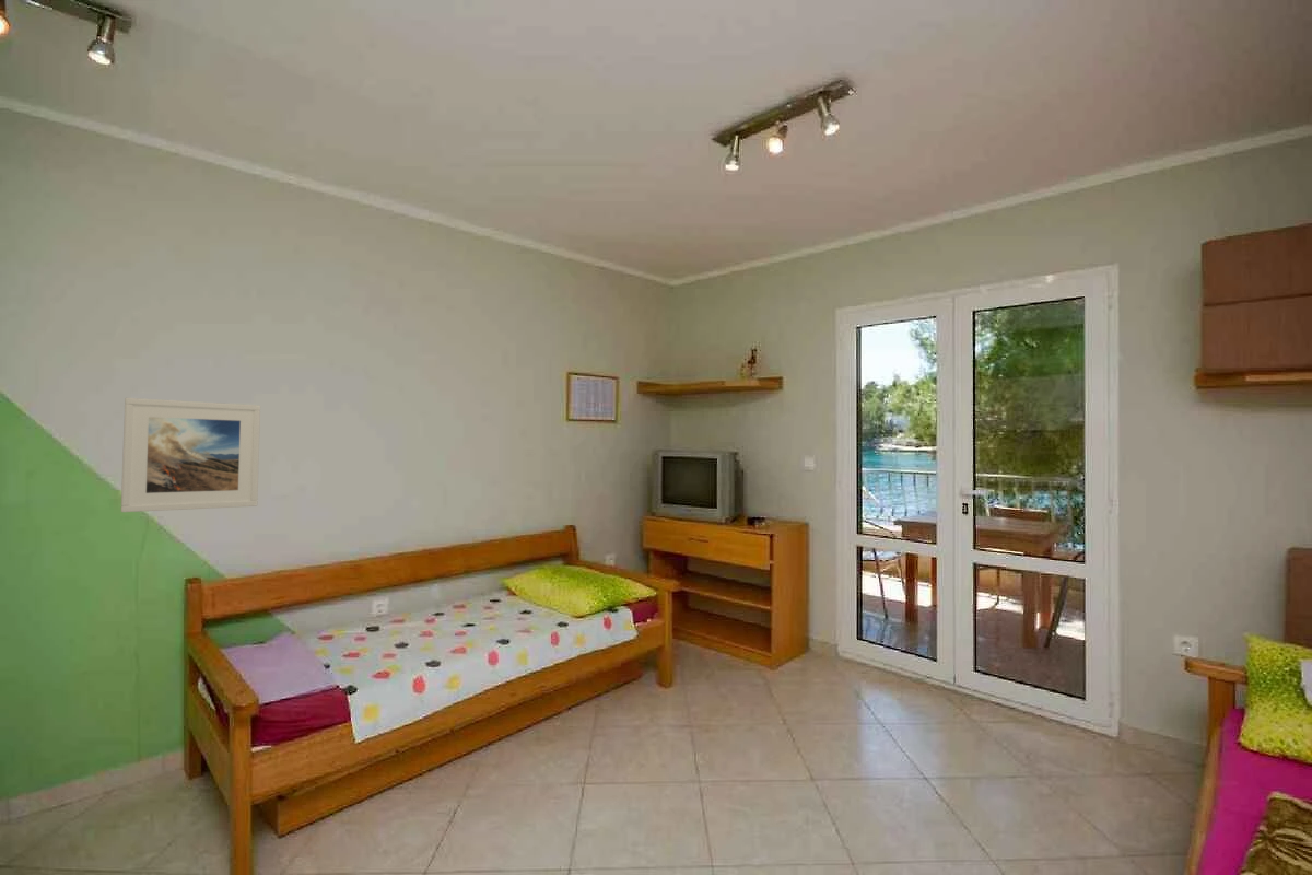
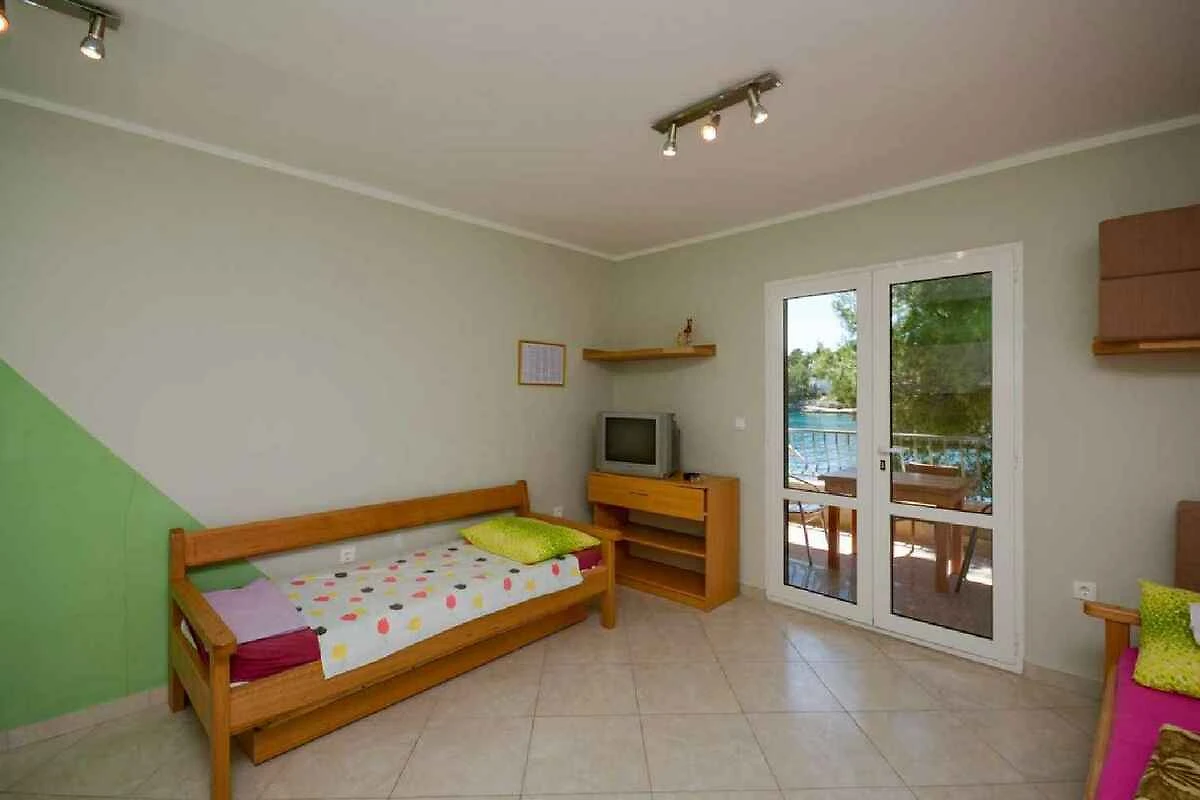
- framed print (195, 455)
